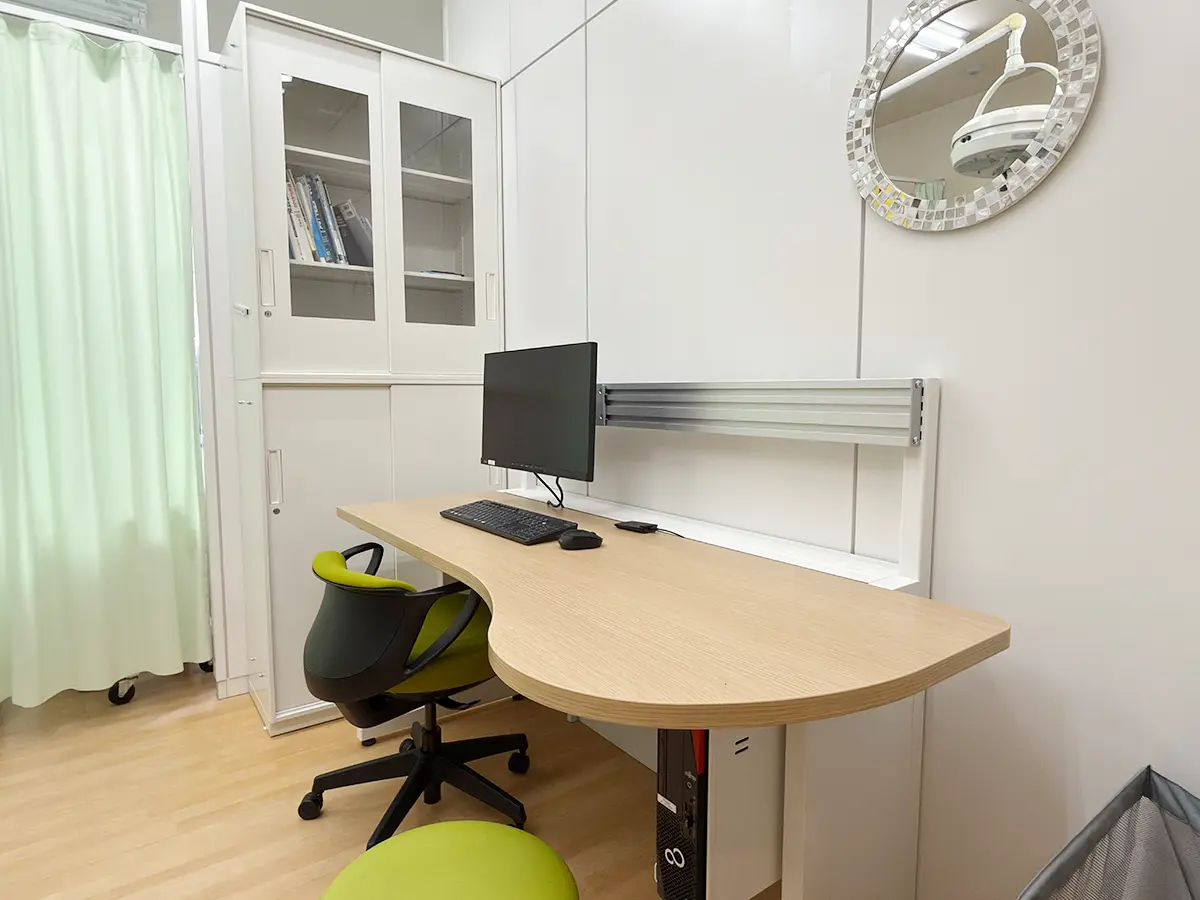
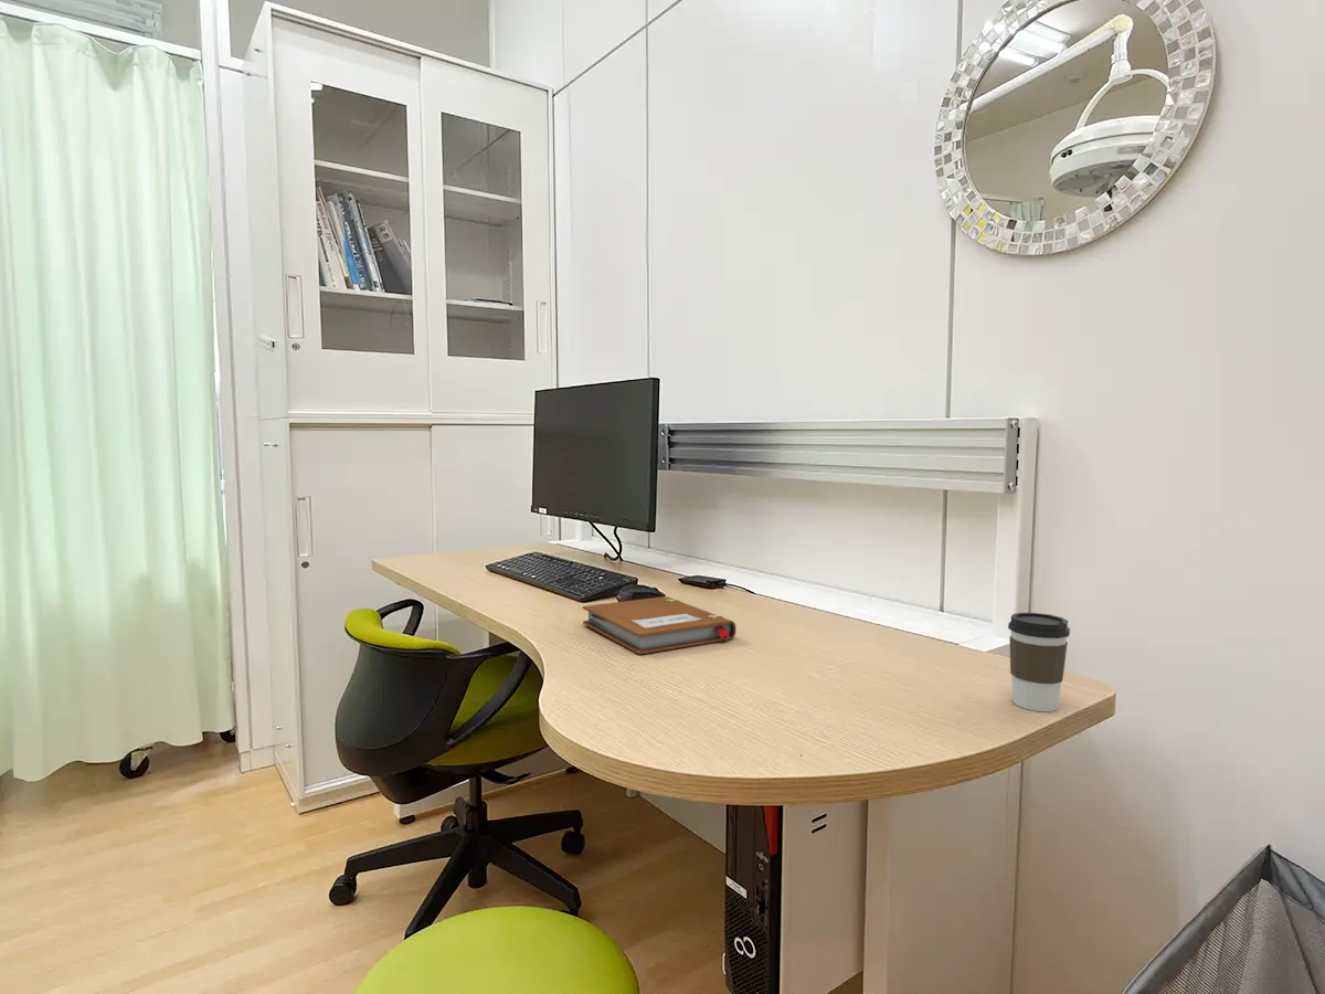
+ coffee cup (1037, 662)
+ notebook (658, 622)
